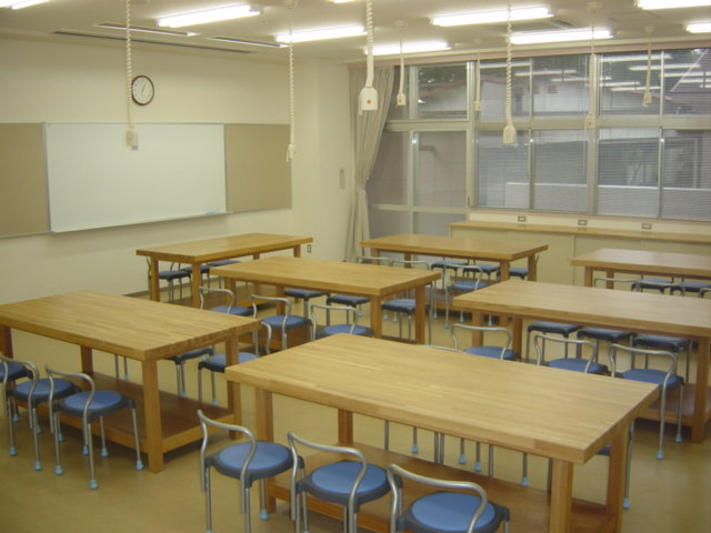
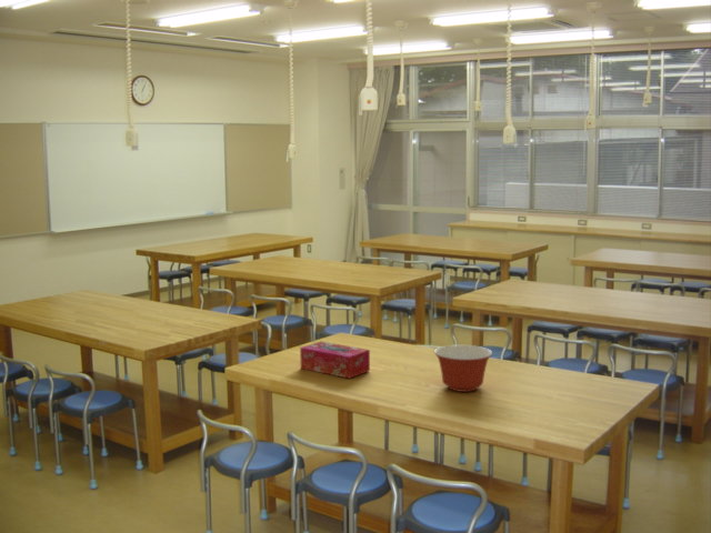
+ mixing bowl (462, 370)
+ tissue box (334, 359)
